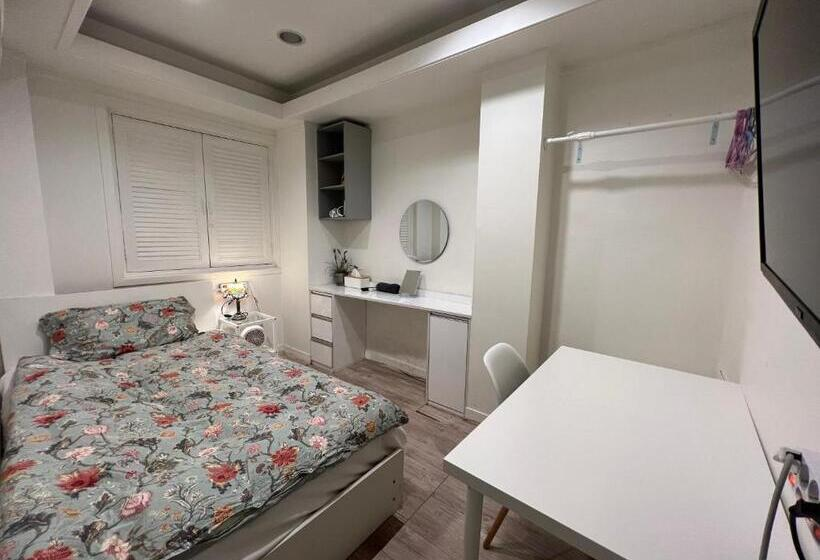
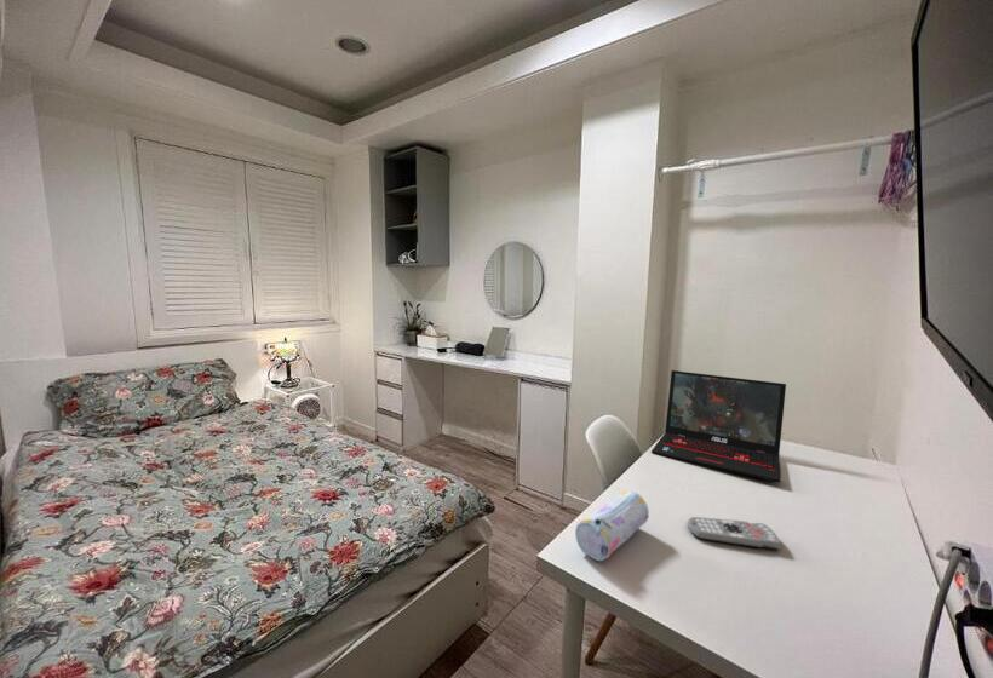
+ pencil case (613, 522)
+ laptop (718, 419)
+ remote control (730, 532)
